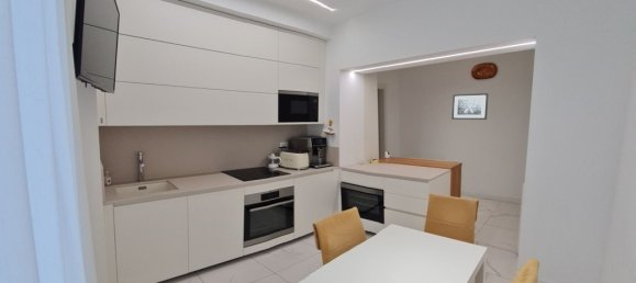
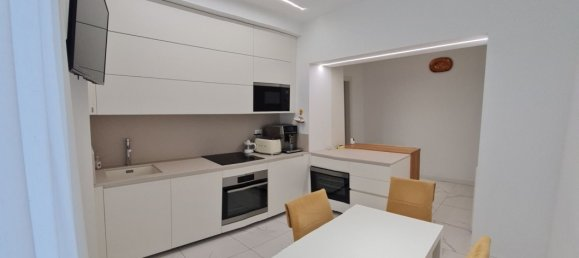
- wall art (469, 106)
